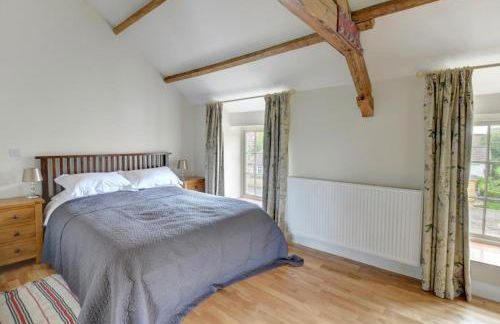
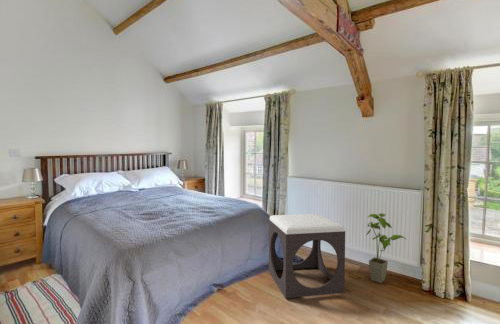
+ footstool (301, 246)
+ house plant (382, 249)
